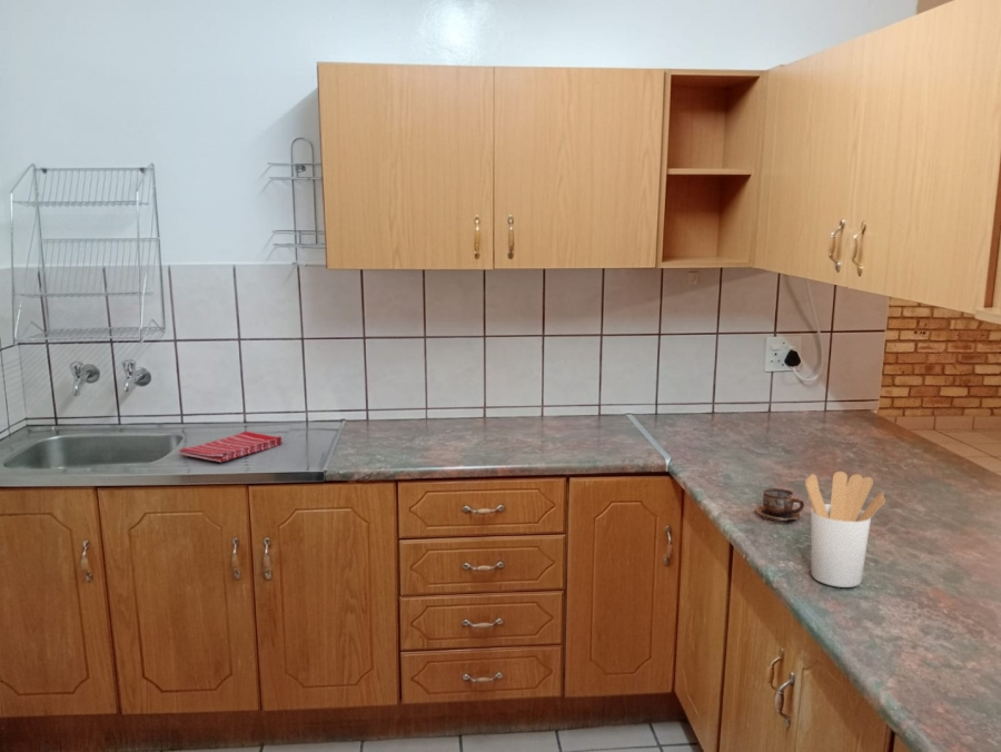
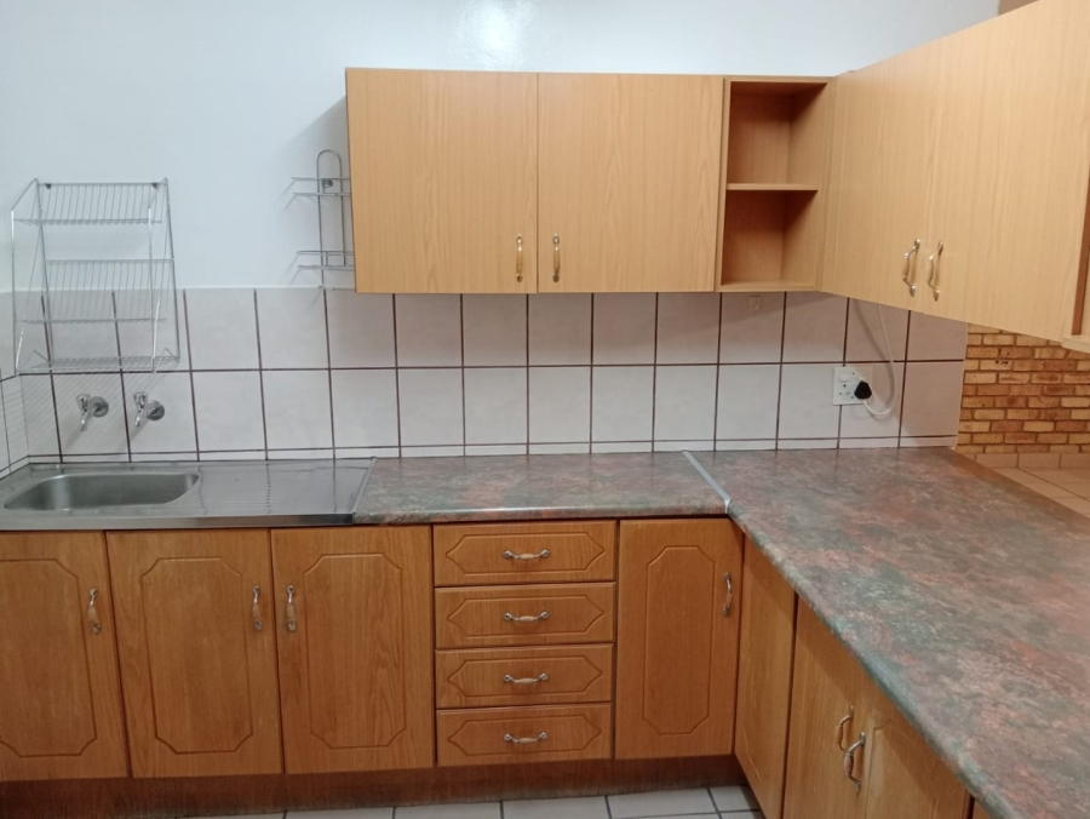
- dish towel (232, 445)
- cup (780, 504)
- utensil holder (842, 525)
